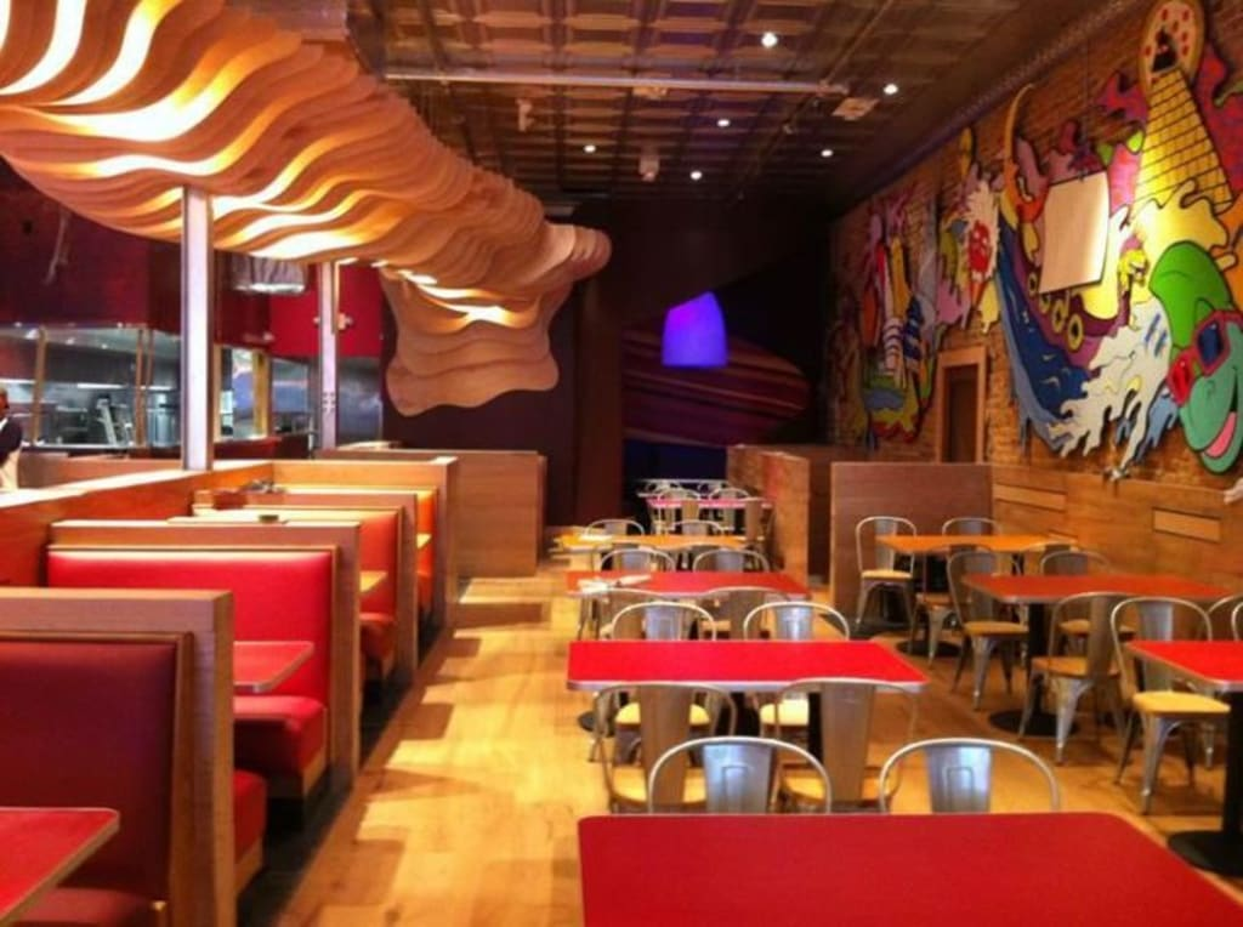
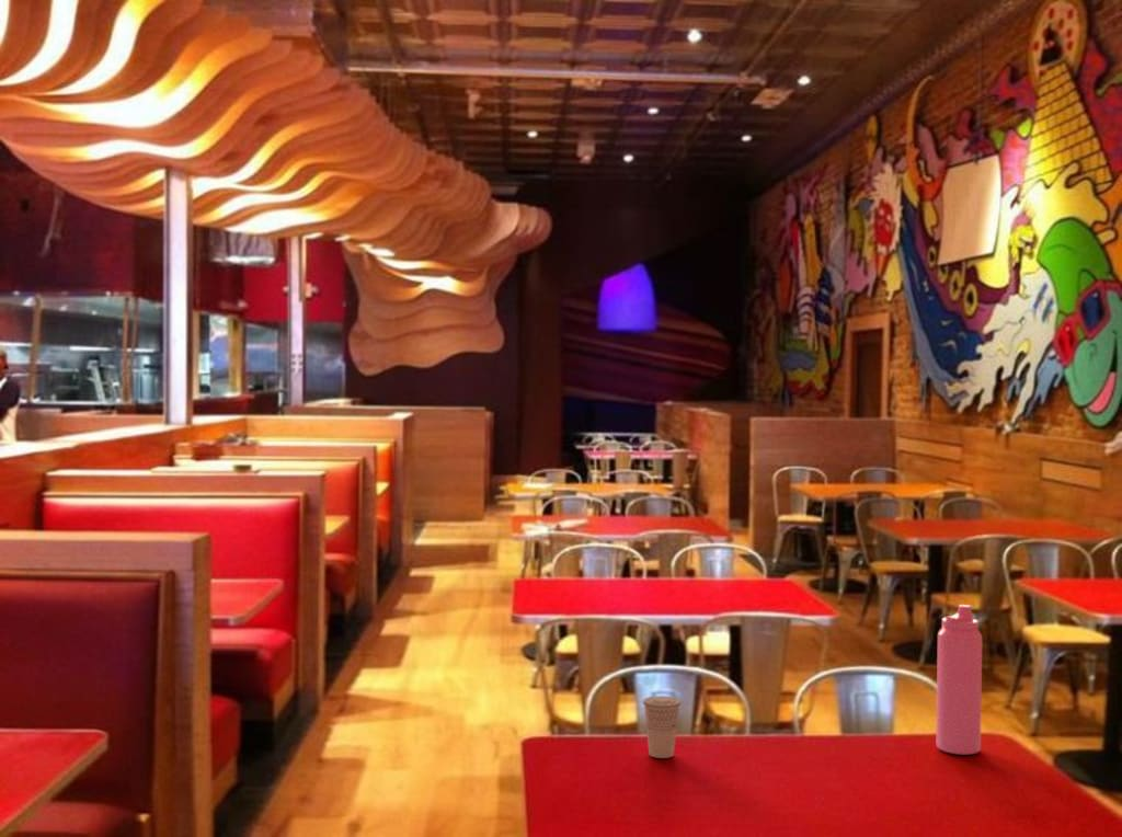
+ cup (661, 726)
+ water bottle (959, 677)
